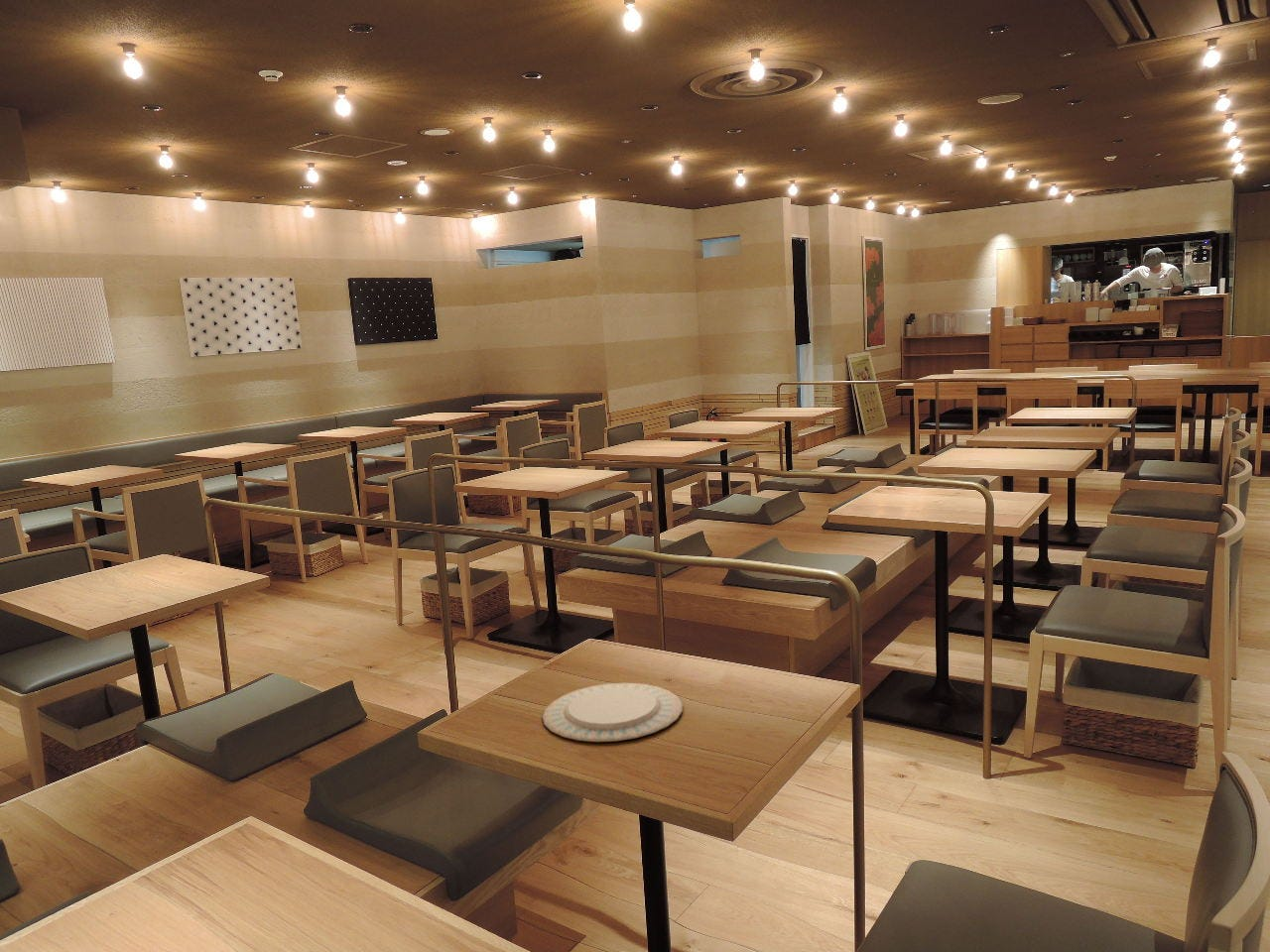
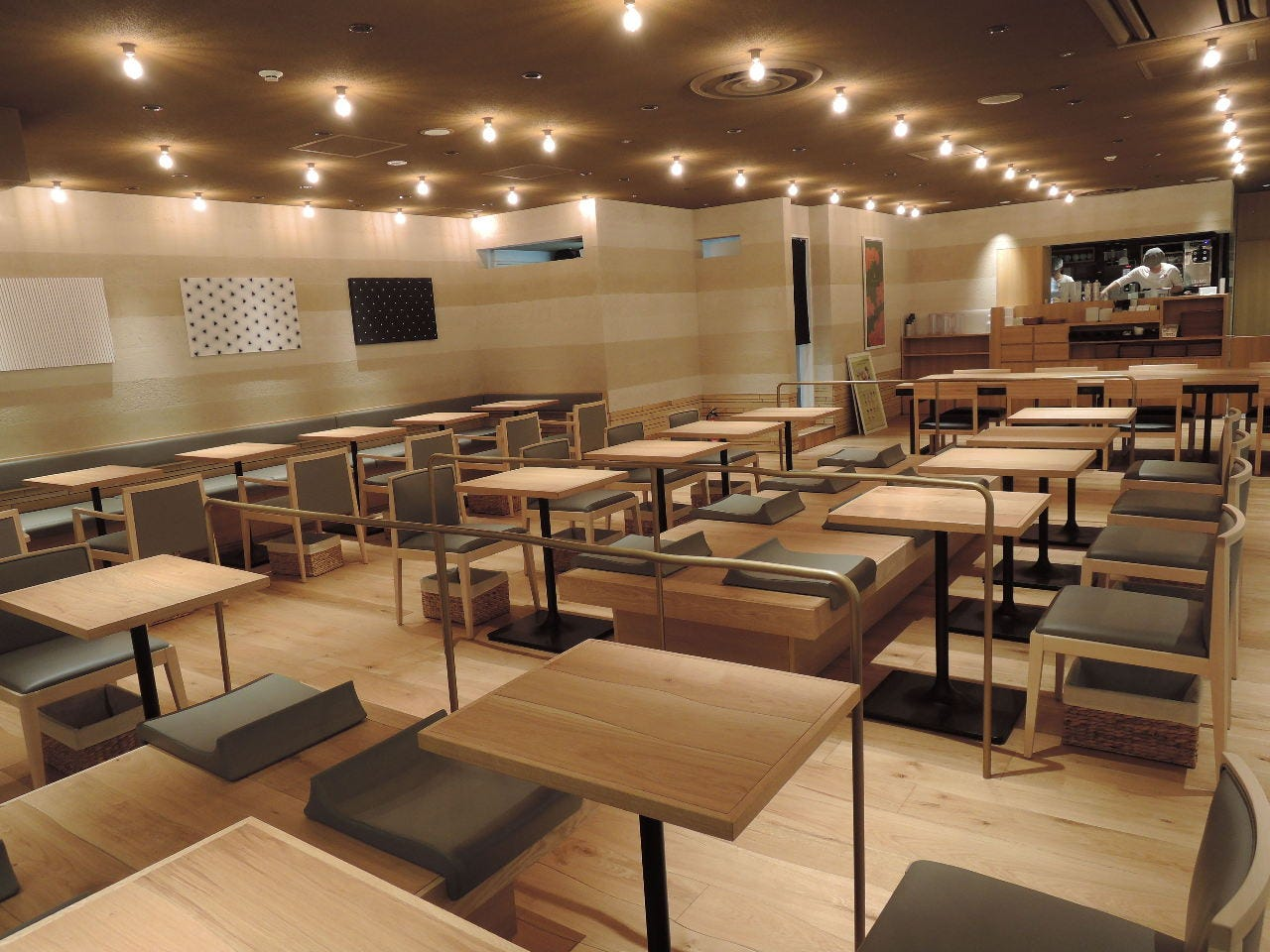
- chinaware (612, 707)
